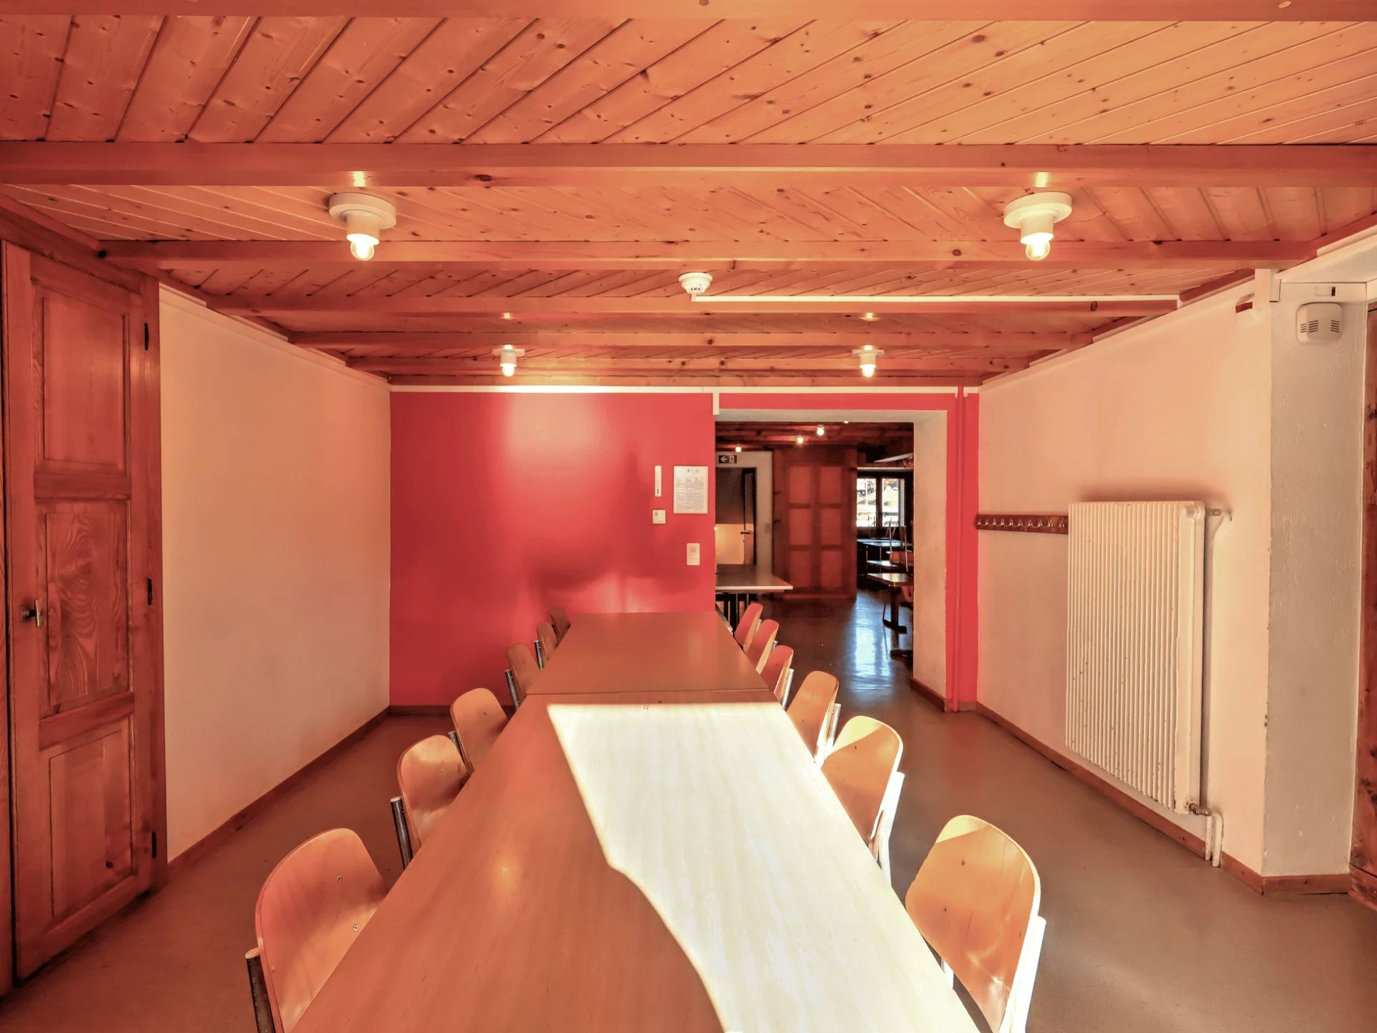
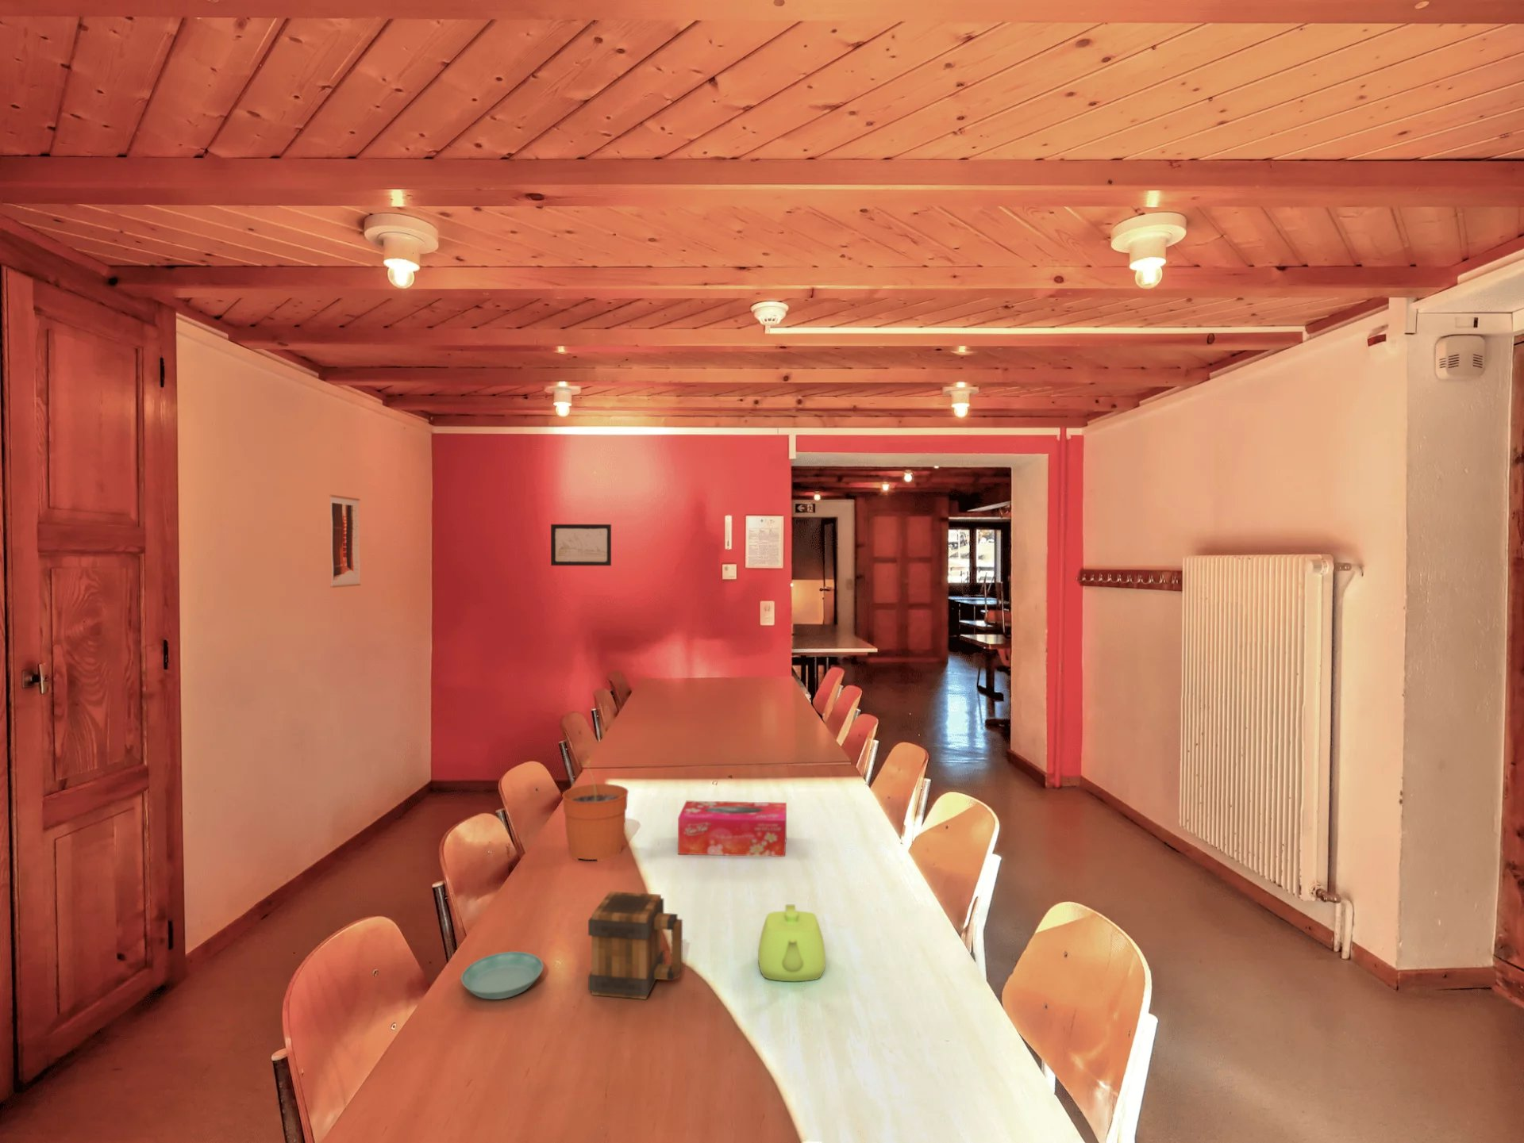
+ tissue box (734, 827)
+ saucer (502, 977)
+ teapot (791, 941)
+ wall art (581, 545)
+ wall art (346, 541)
+ mug (639, 944)
+ plant pot (596, 808)
